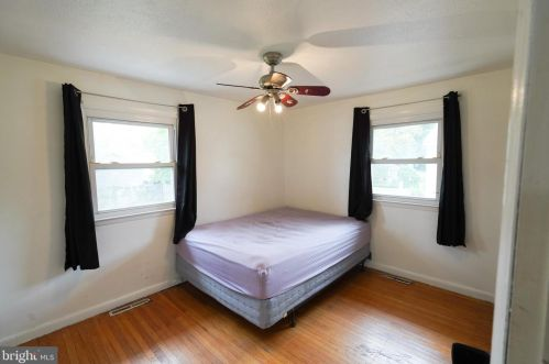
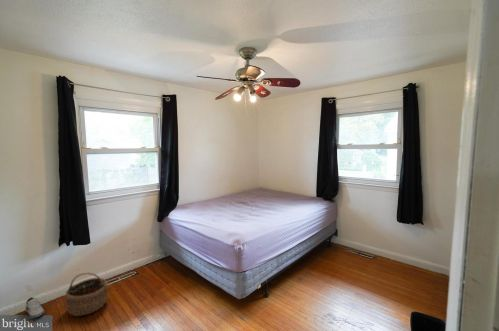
+ wicker basket (87, 289)
+ shoe (35, 306)
